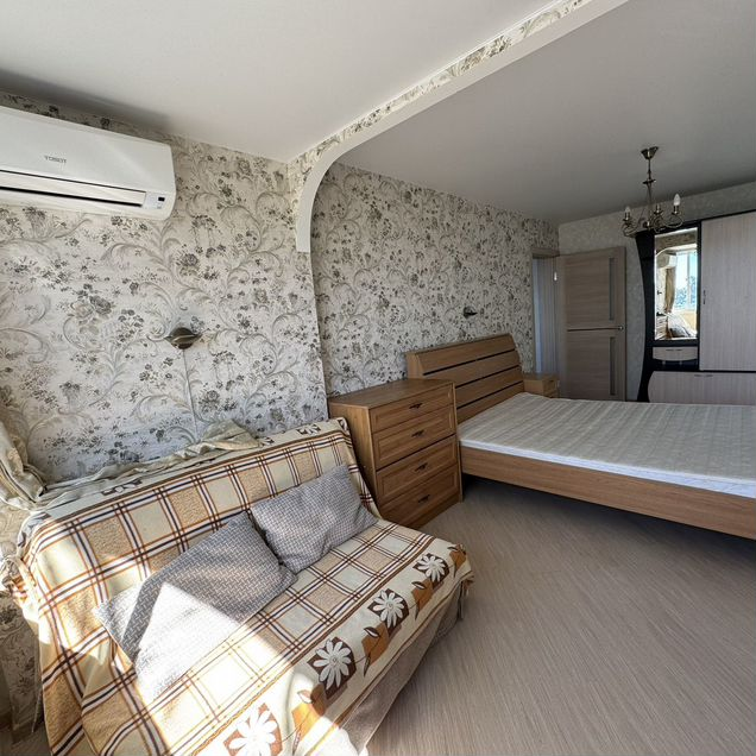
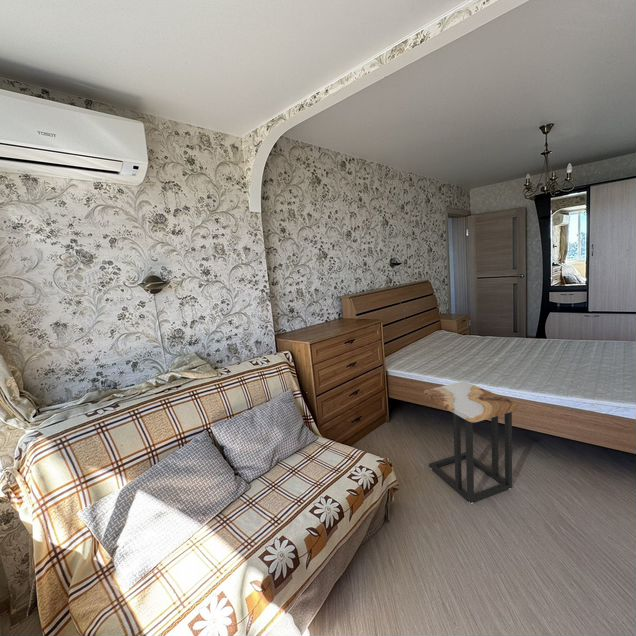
+ side table (468, 438)
